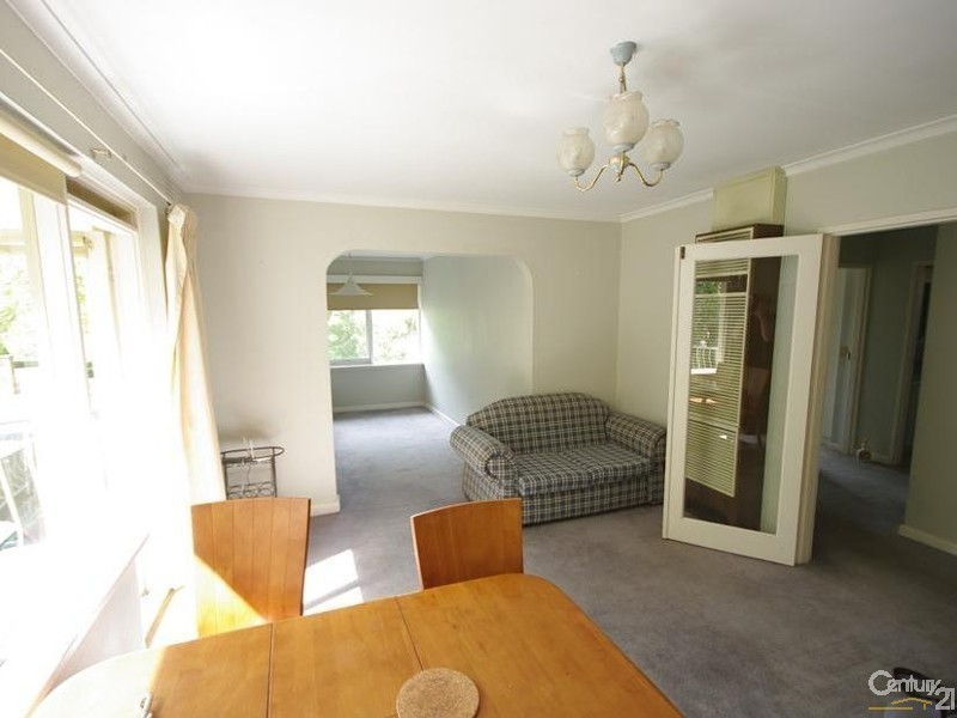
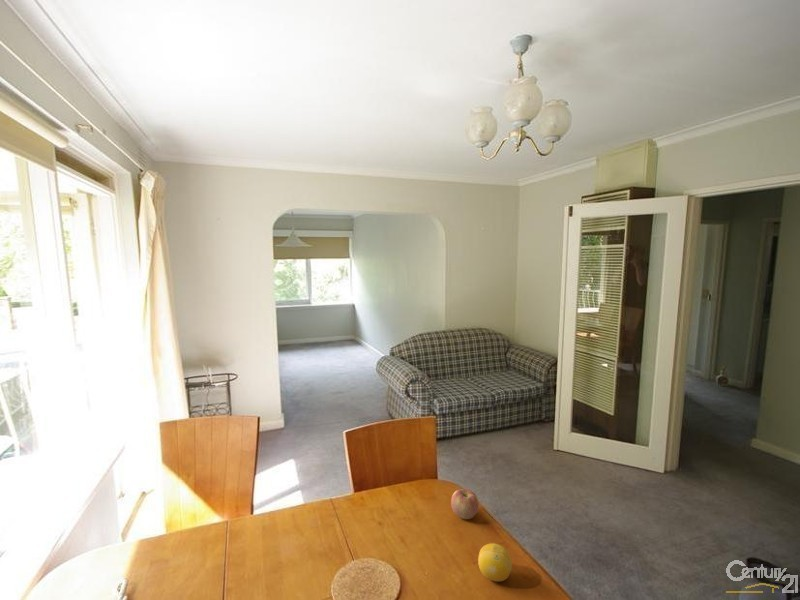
+ apple (464, 503)
+ fruit (494, 561)
